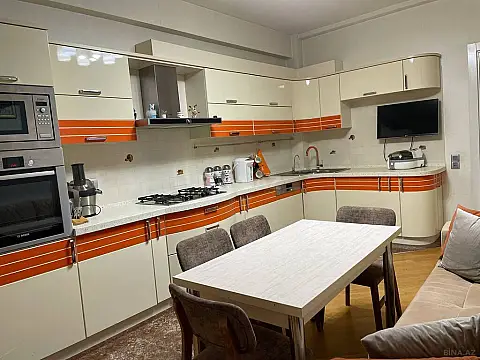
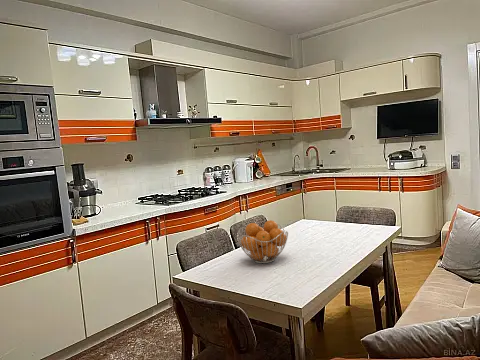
+ fruit basket (262, 241)
